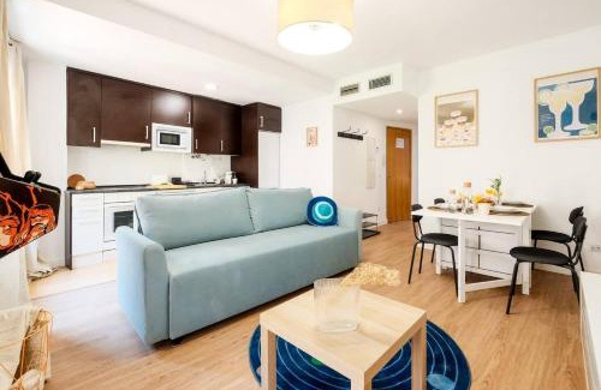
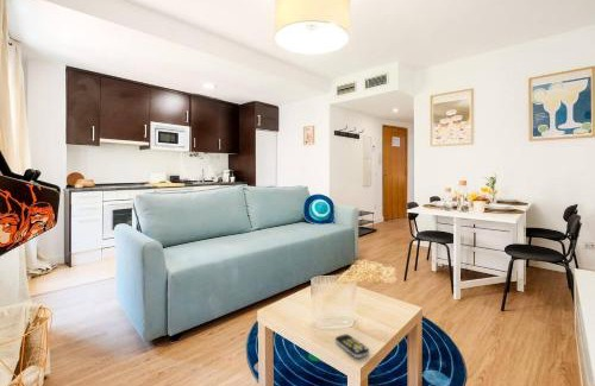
+ remote control (351, 344)
